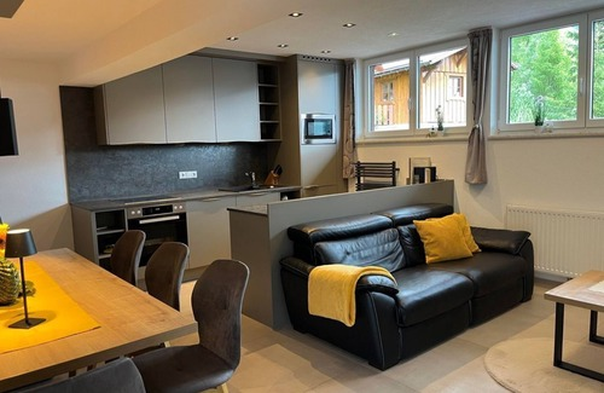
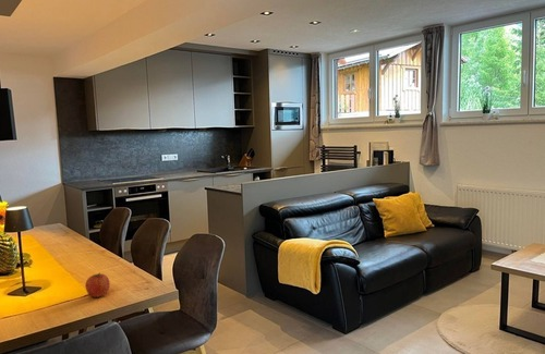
+ fruit (97, 283)
